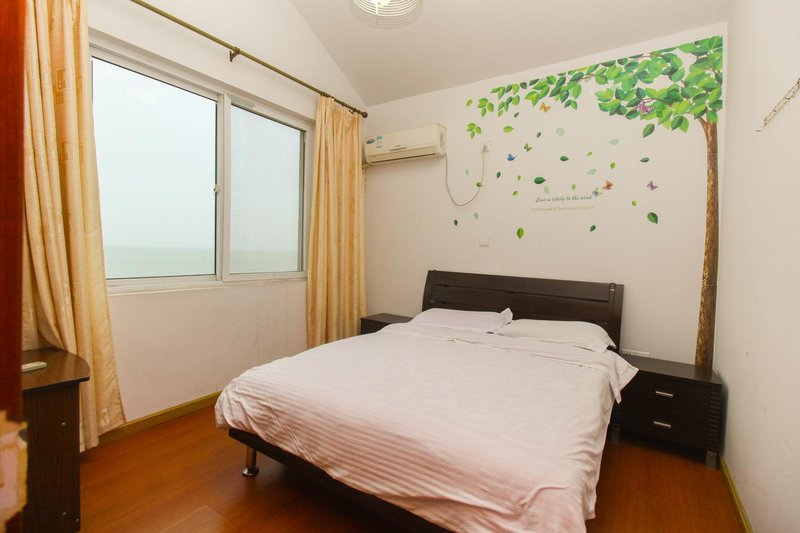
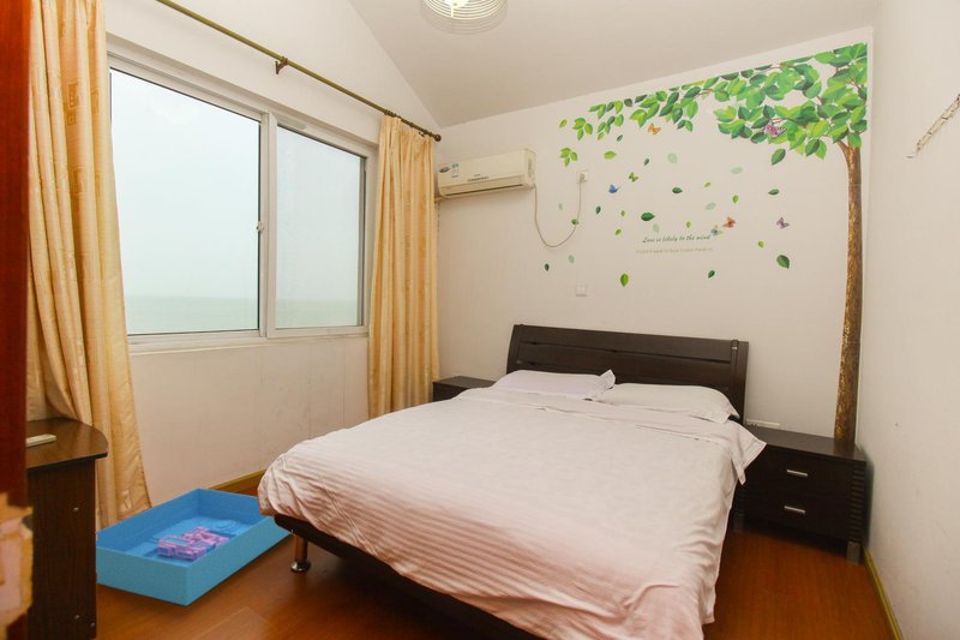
+ storage bin (193, 536)
